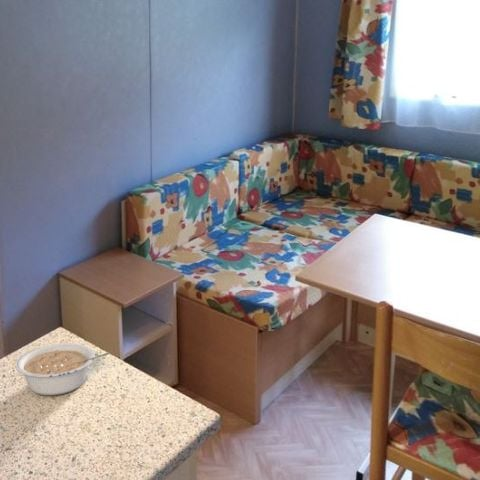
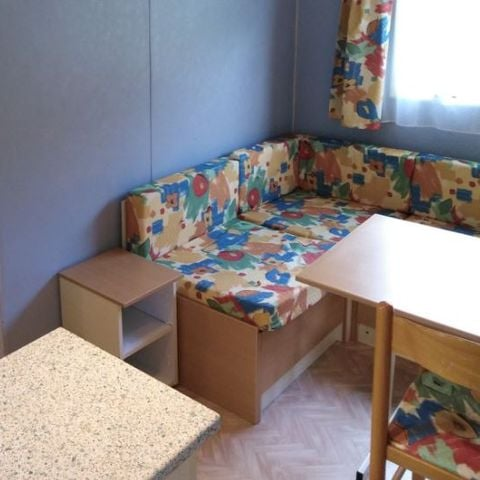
- legume (59, 367)
